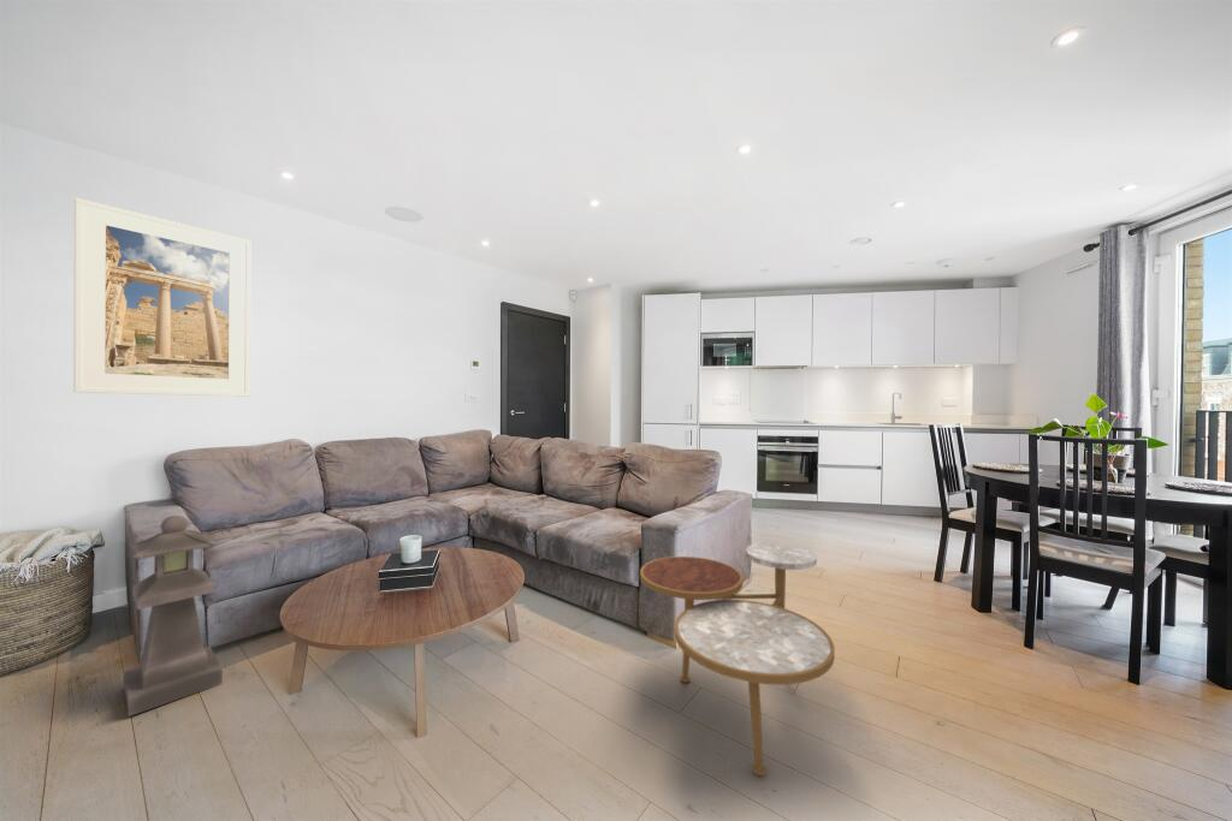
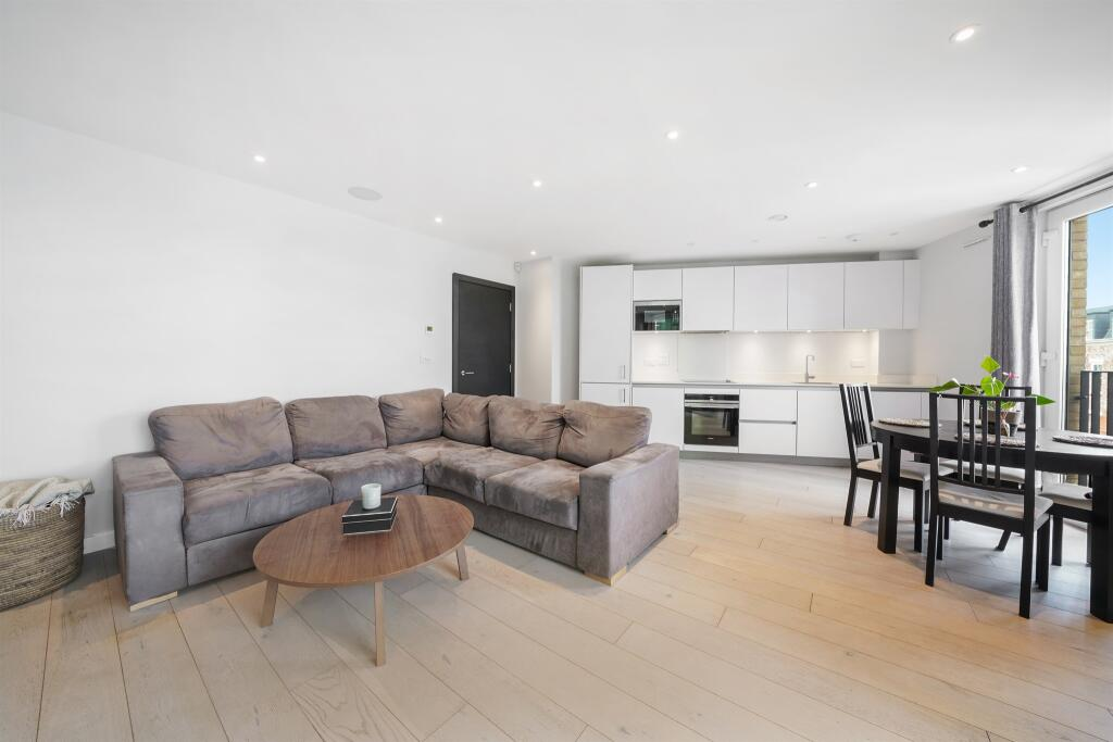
- side table (748, 639)
- lantern (173, 600)
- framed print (171, 308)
